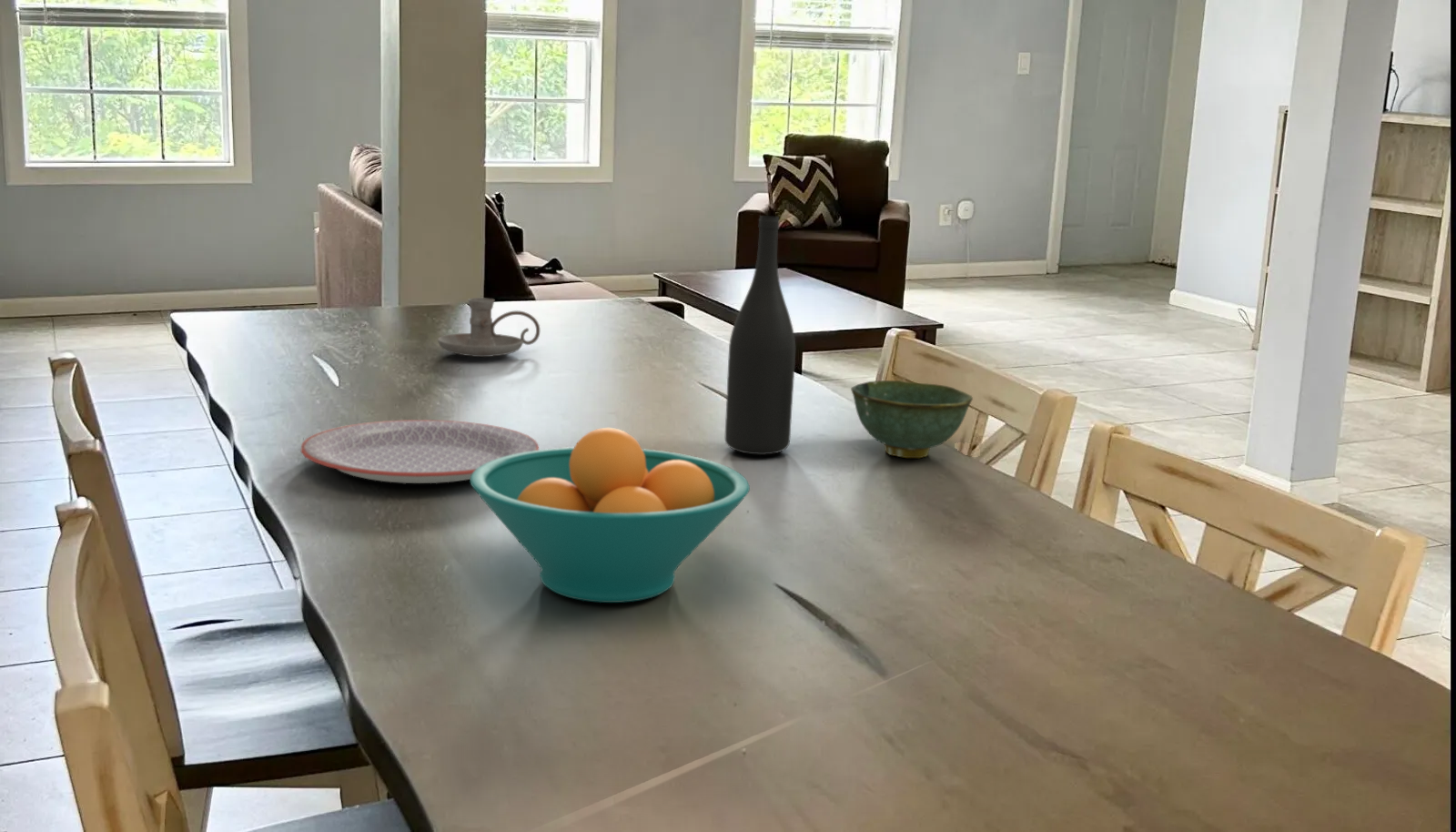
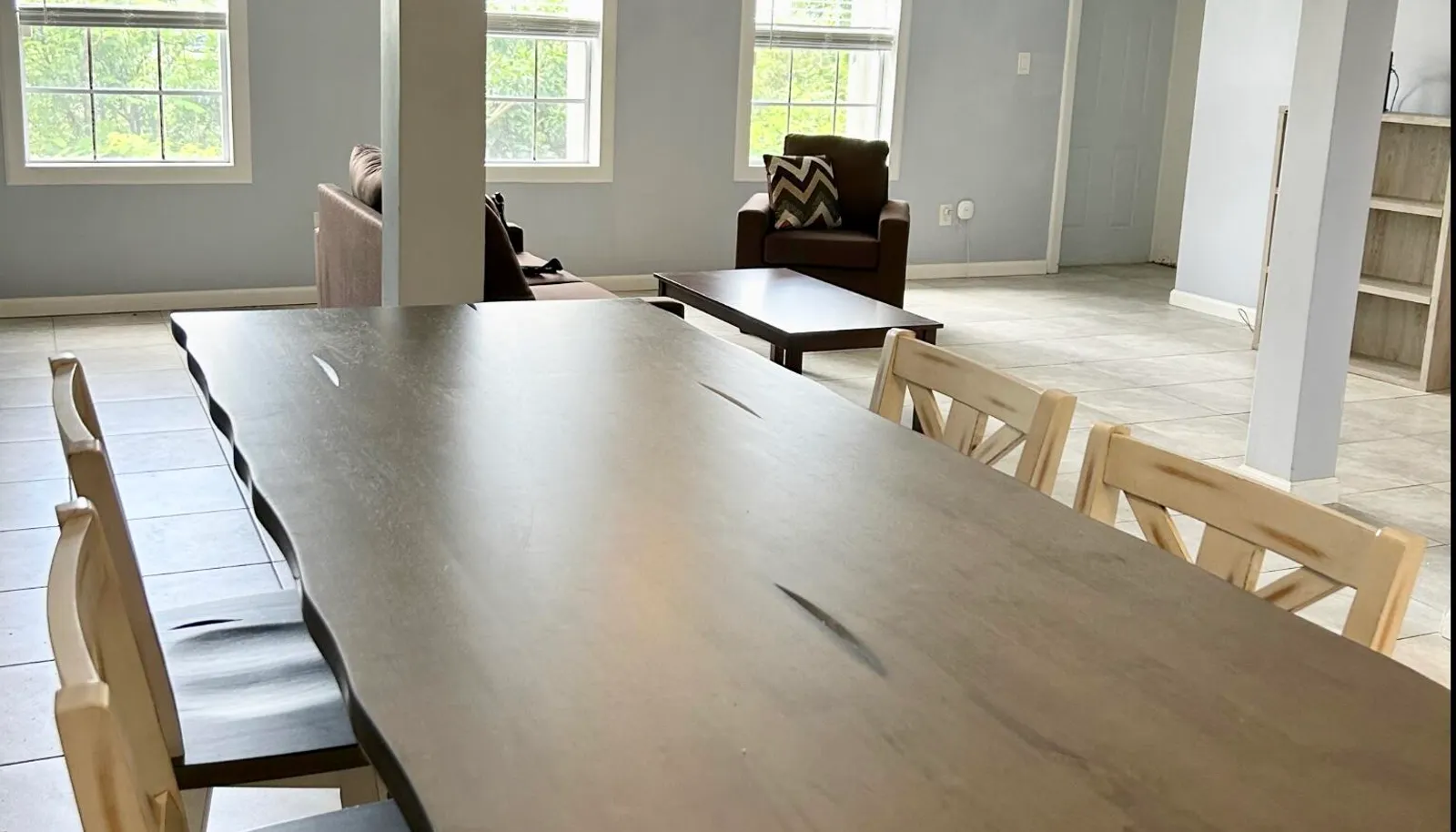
- wine bottle (763, 336)
- candle holder (490, 327)
- plate (421, 453)
- bowl (909, 422)
- fruit bowl (610, 507)
